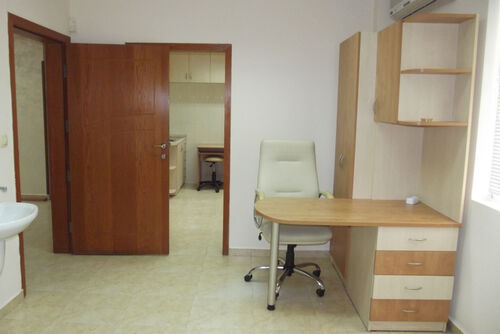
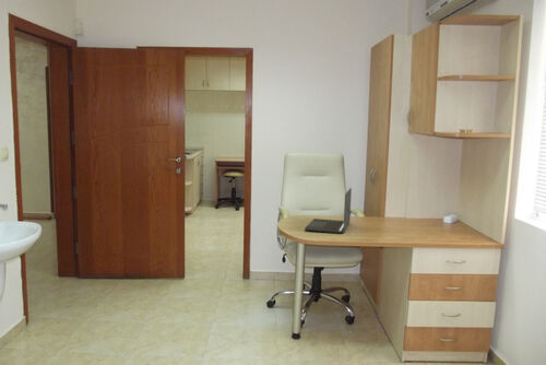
+ laptop (329, 220)
